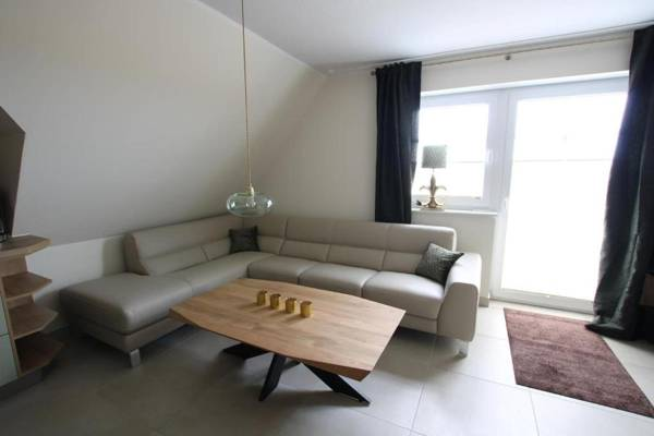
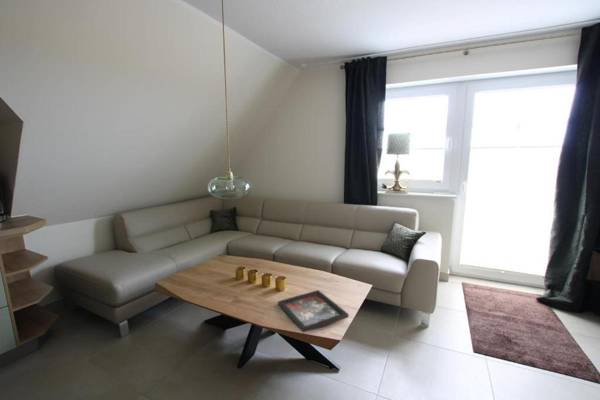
+ decorative tray (311, 308)
